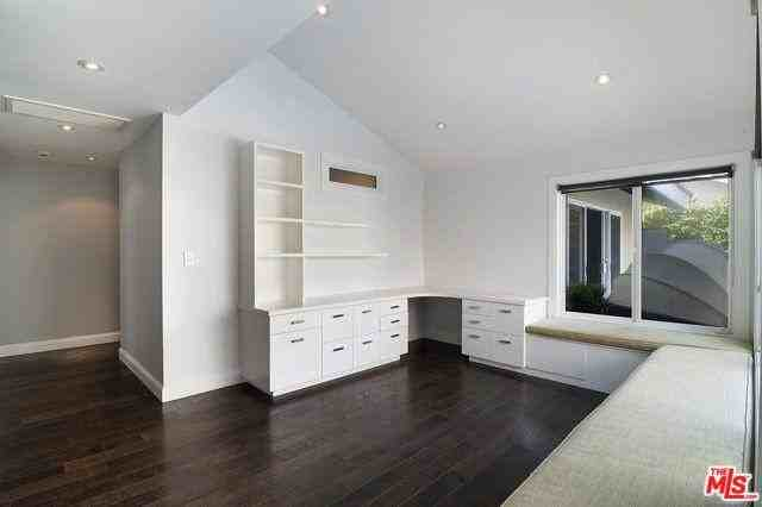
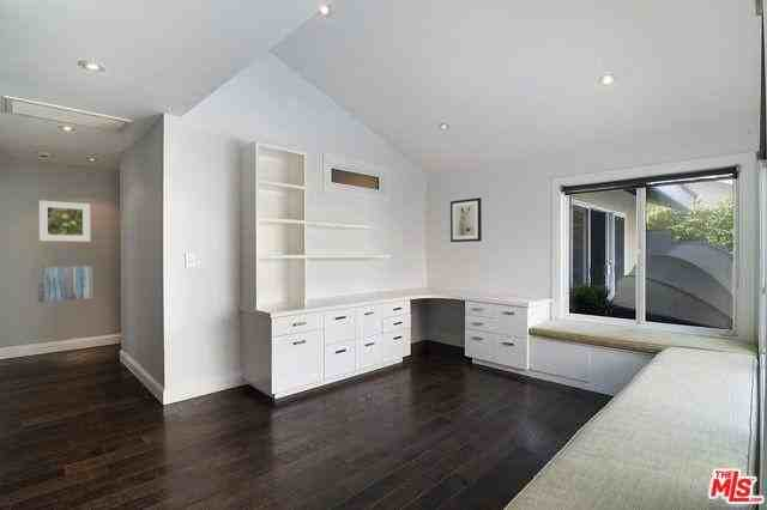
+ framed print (65, 221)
+ wall art (65, 283)
+ wall art (465, 220)
